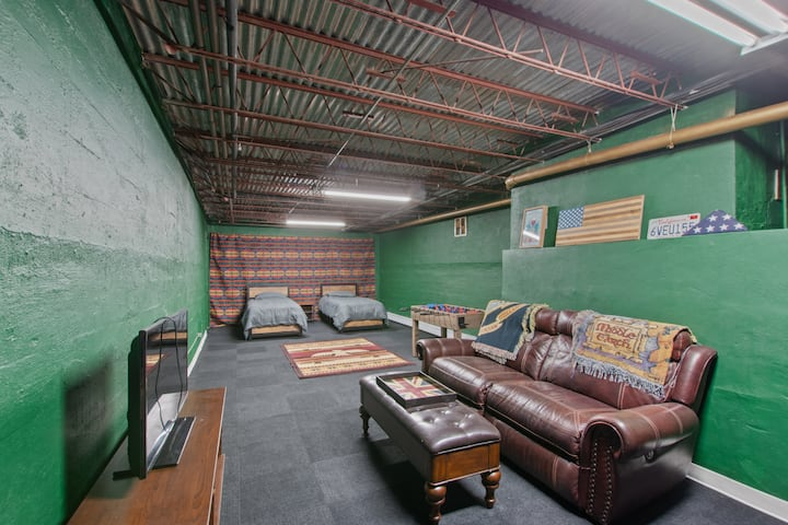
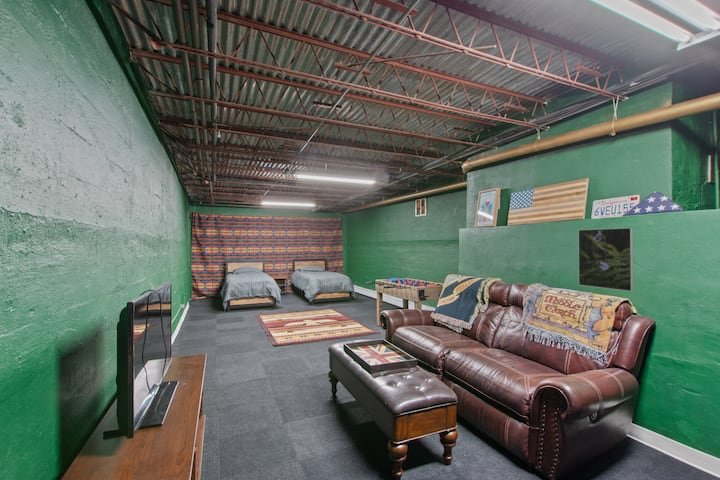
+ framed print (604, 258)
